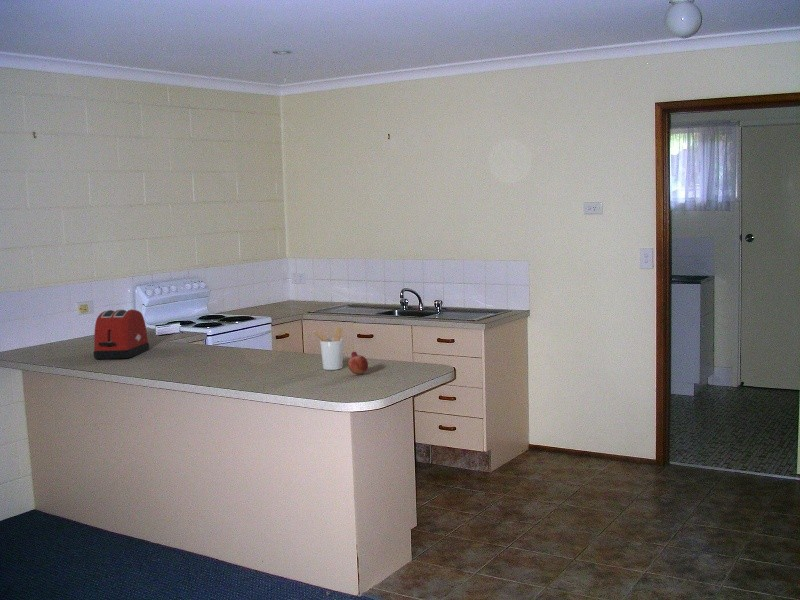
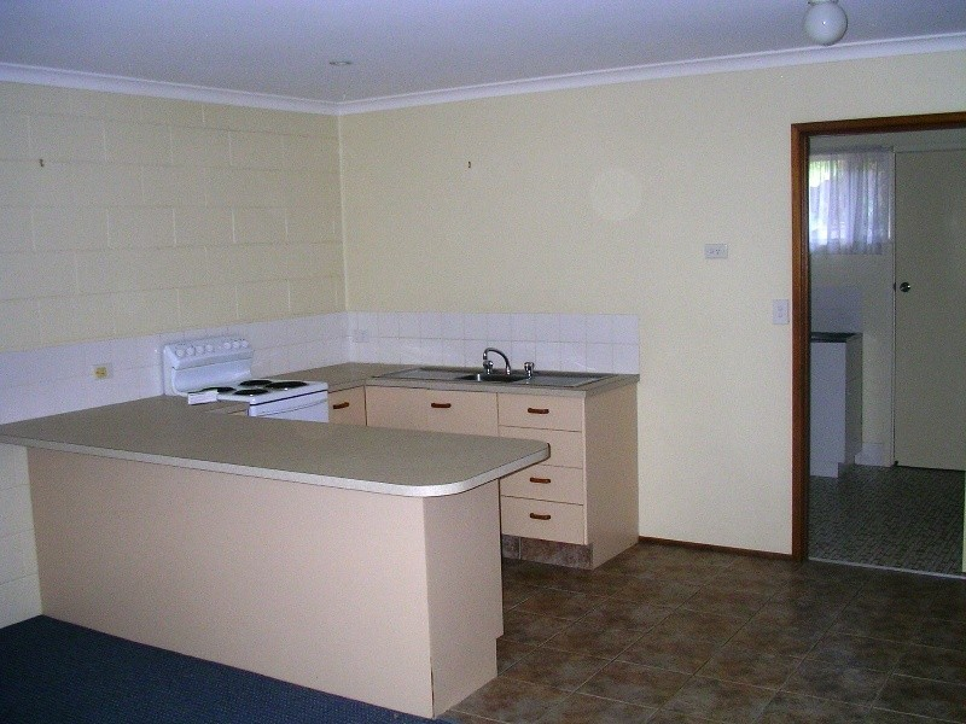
- fruit (357, 363)
- toaster (120, 332)
- utensil holder (327, 348)
